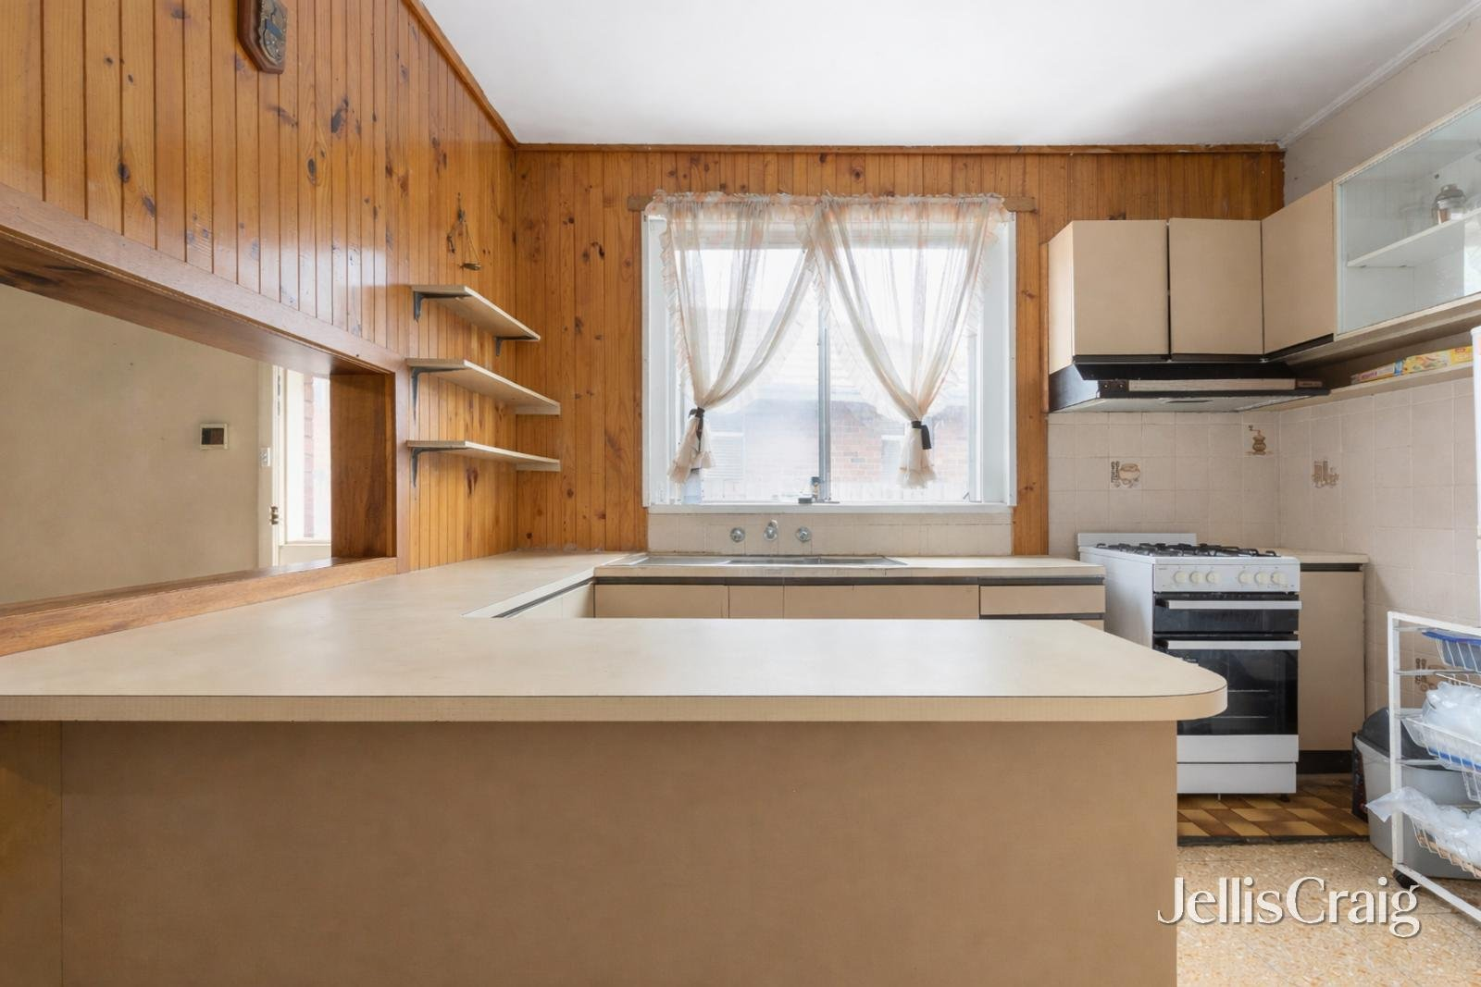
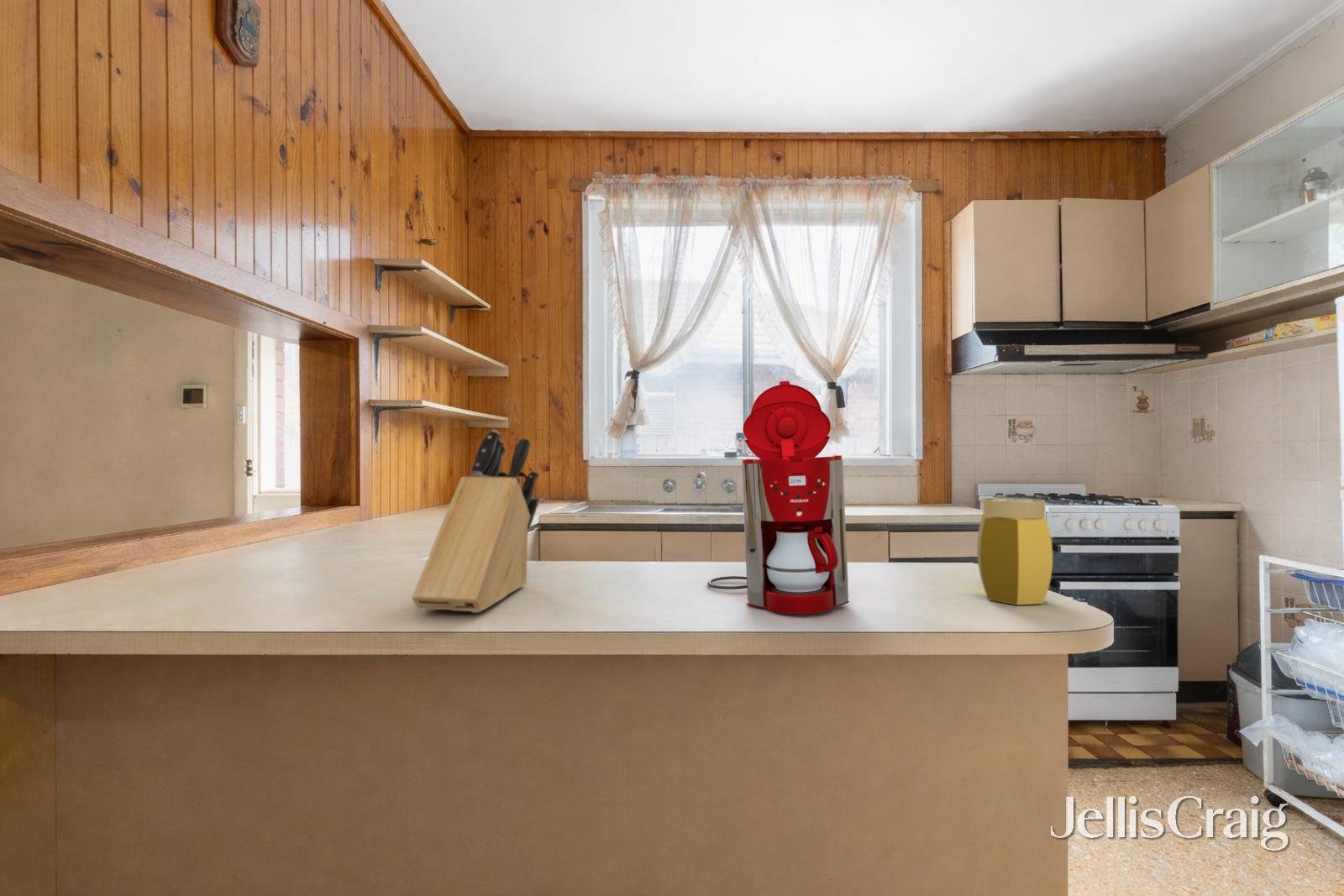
+ jar (1013, 549)
+ coffee maker (773, 487)
+ knife block (486, 511)
